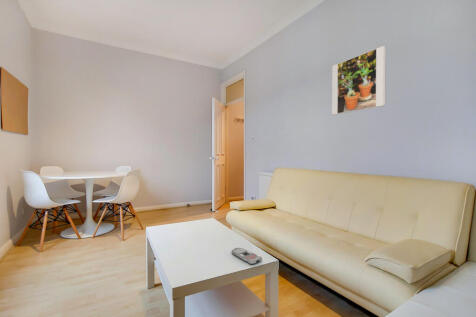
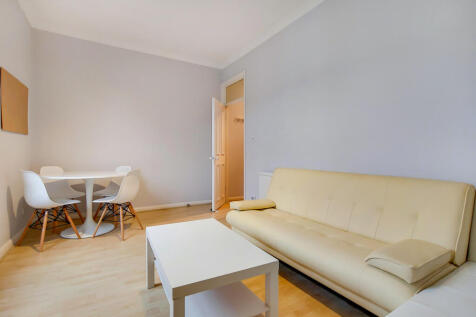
- remote control (245, 255)
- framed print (356, 83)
